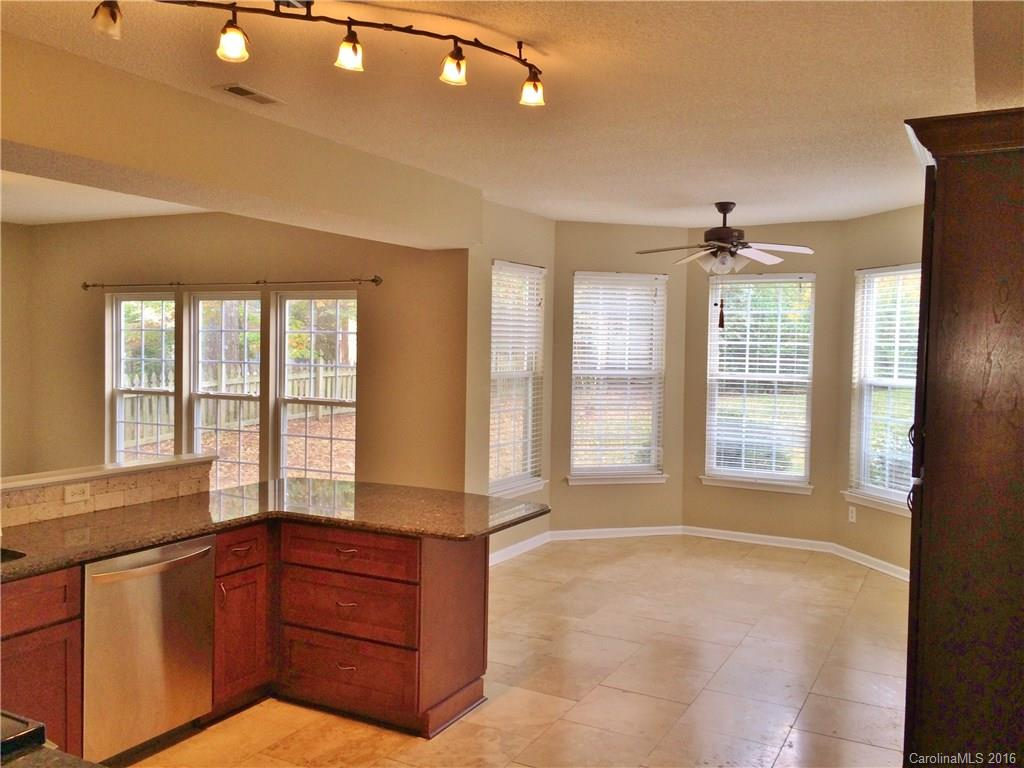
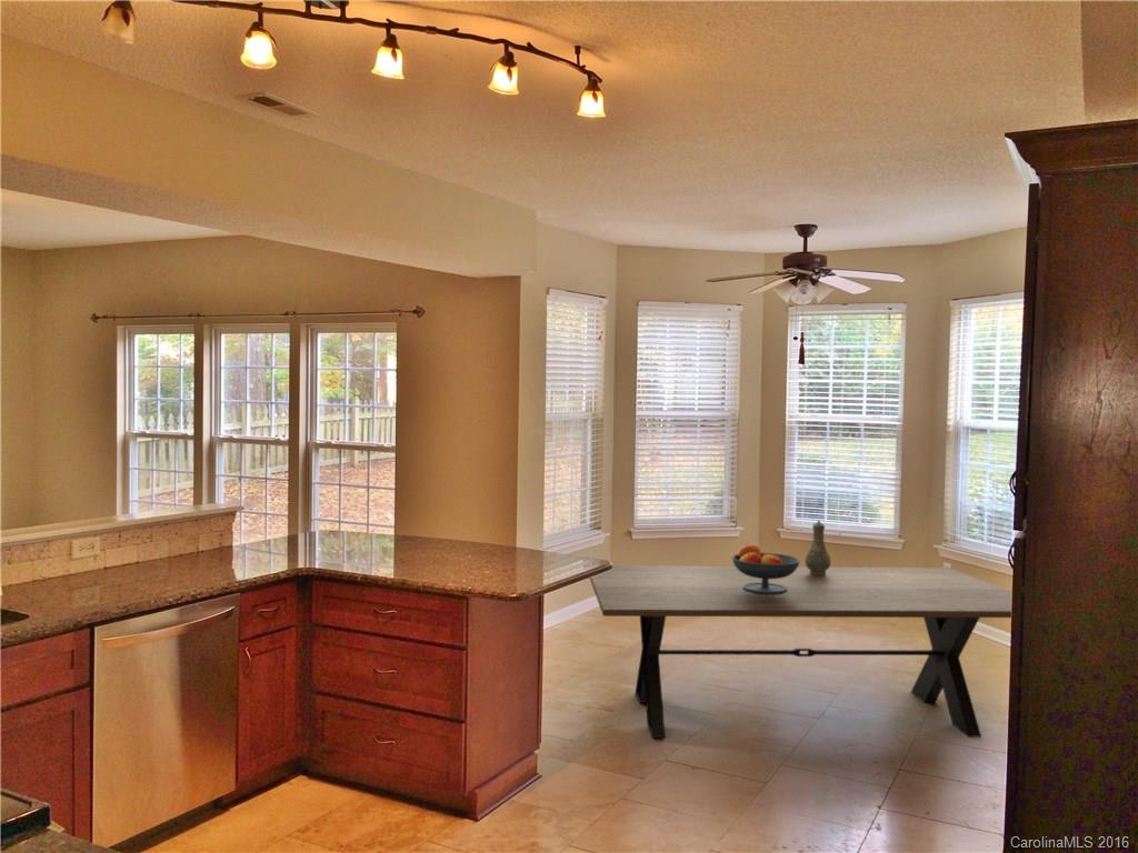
+ vase (818, 546)
+ fruit bowl (765, 568)
+ dining table (797, 650)
